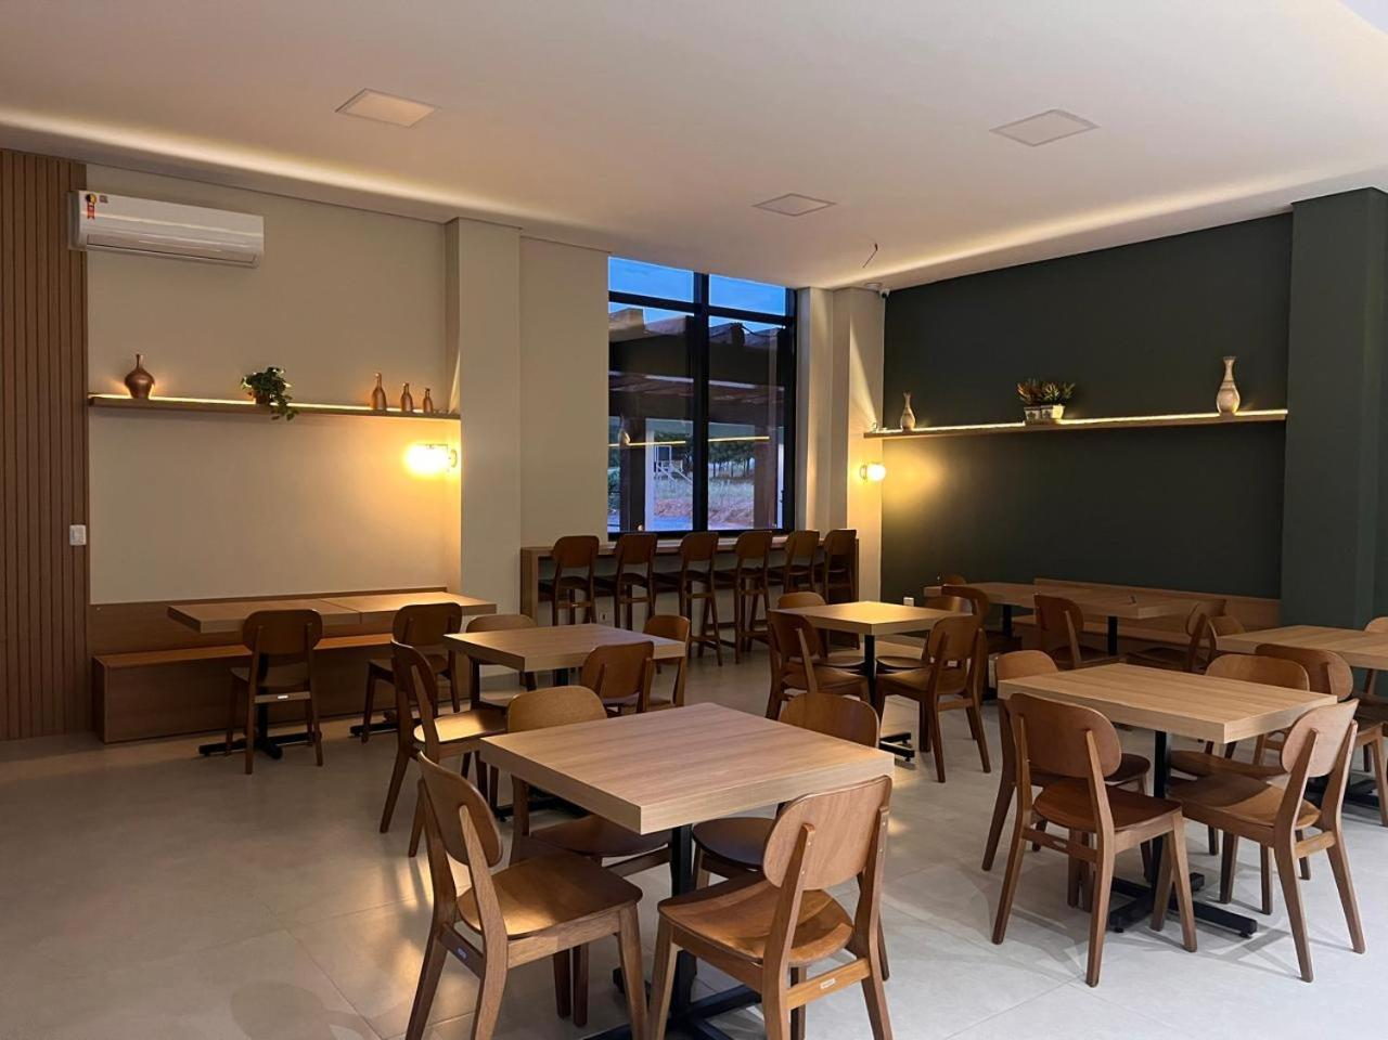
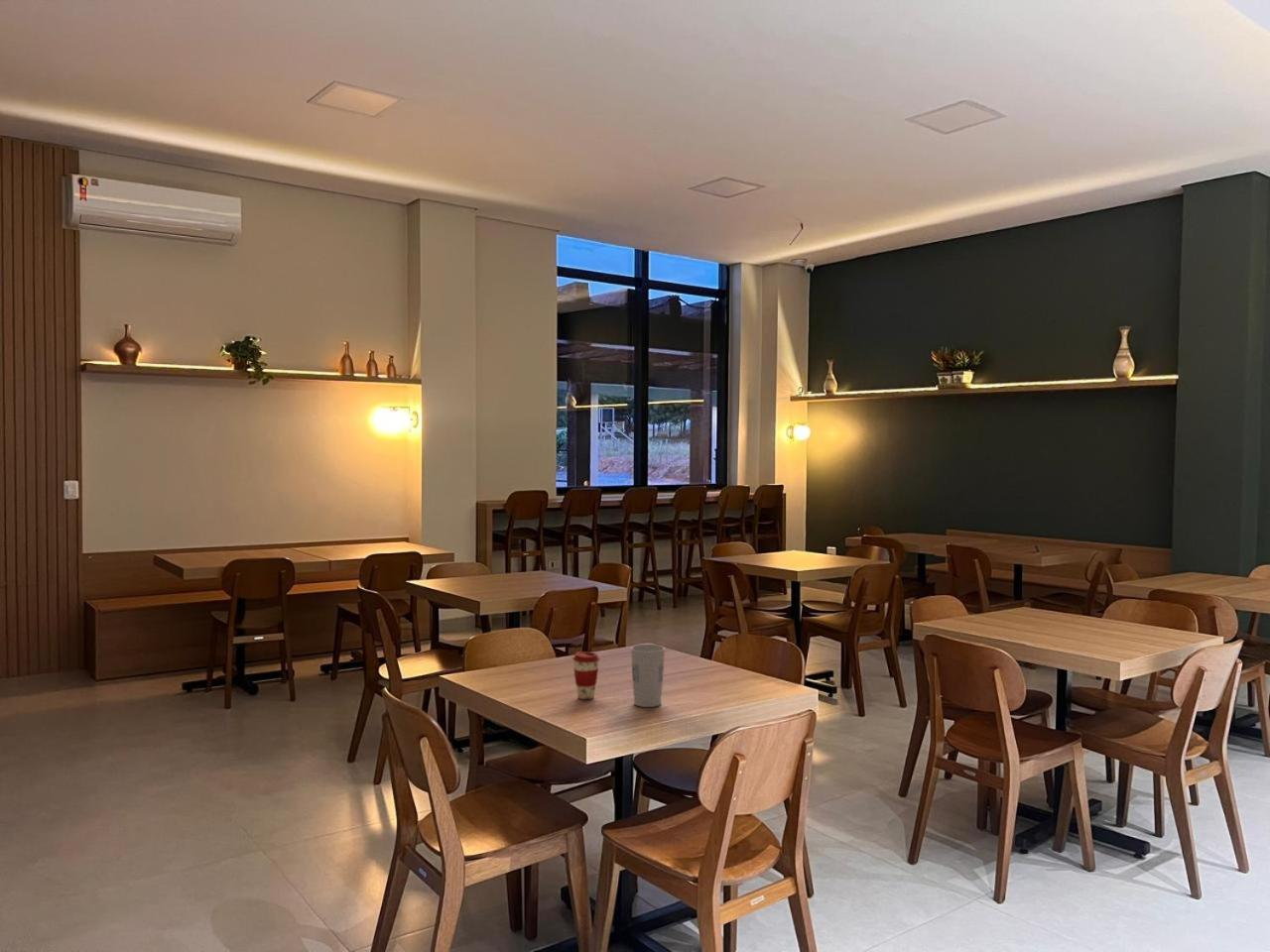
+ cup (647, 675)
+ coffee cup (585, 675)
